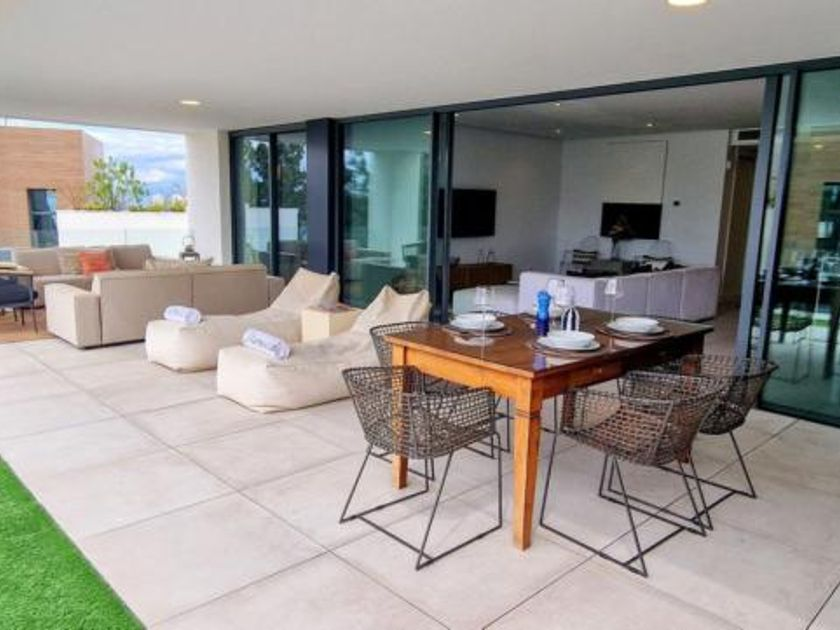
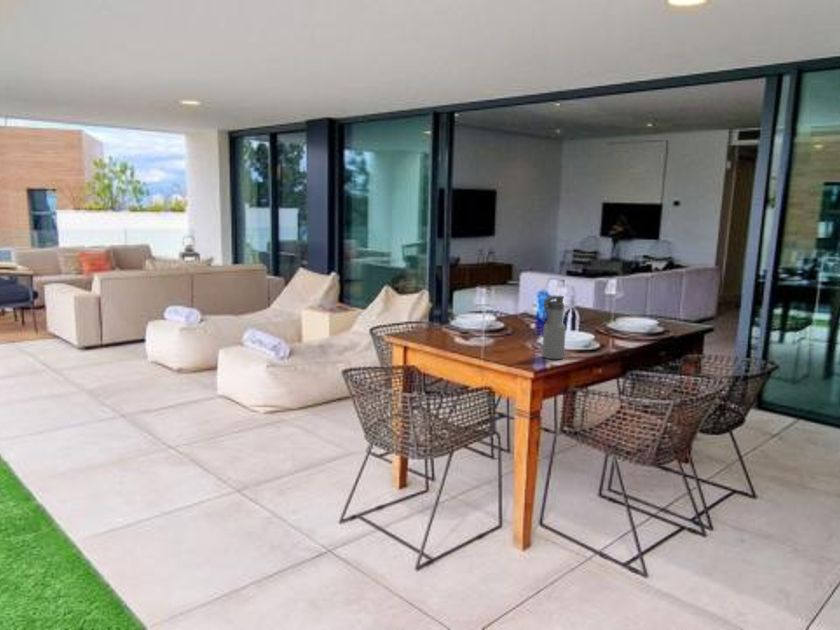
+ water bottle (554, 326)
